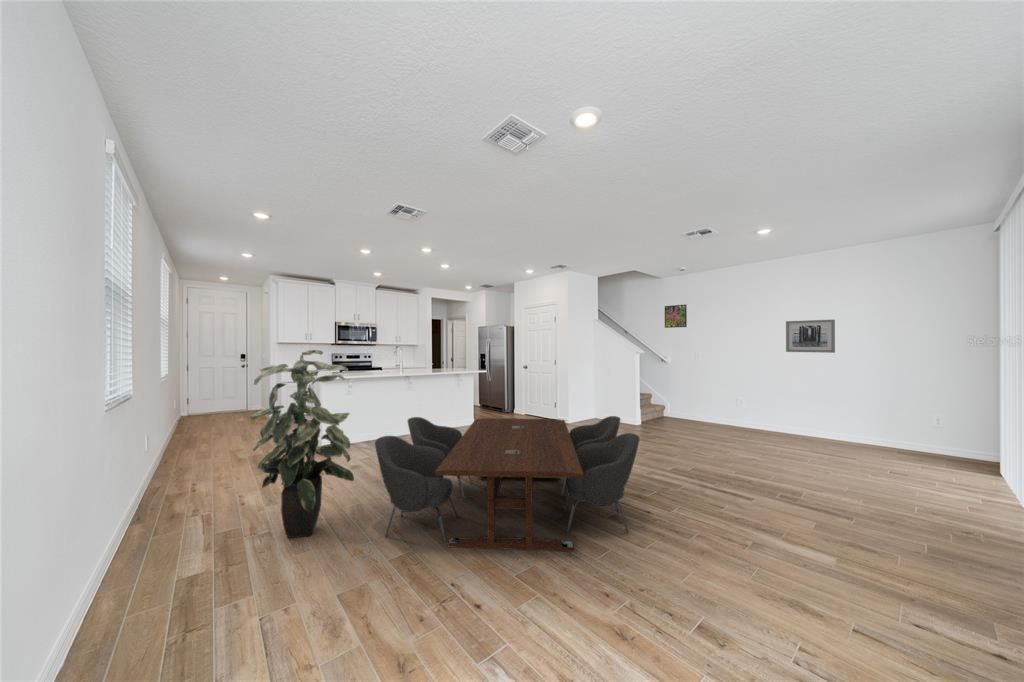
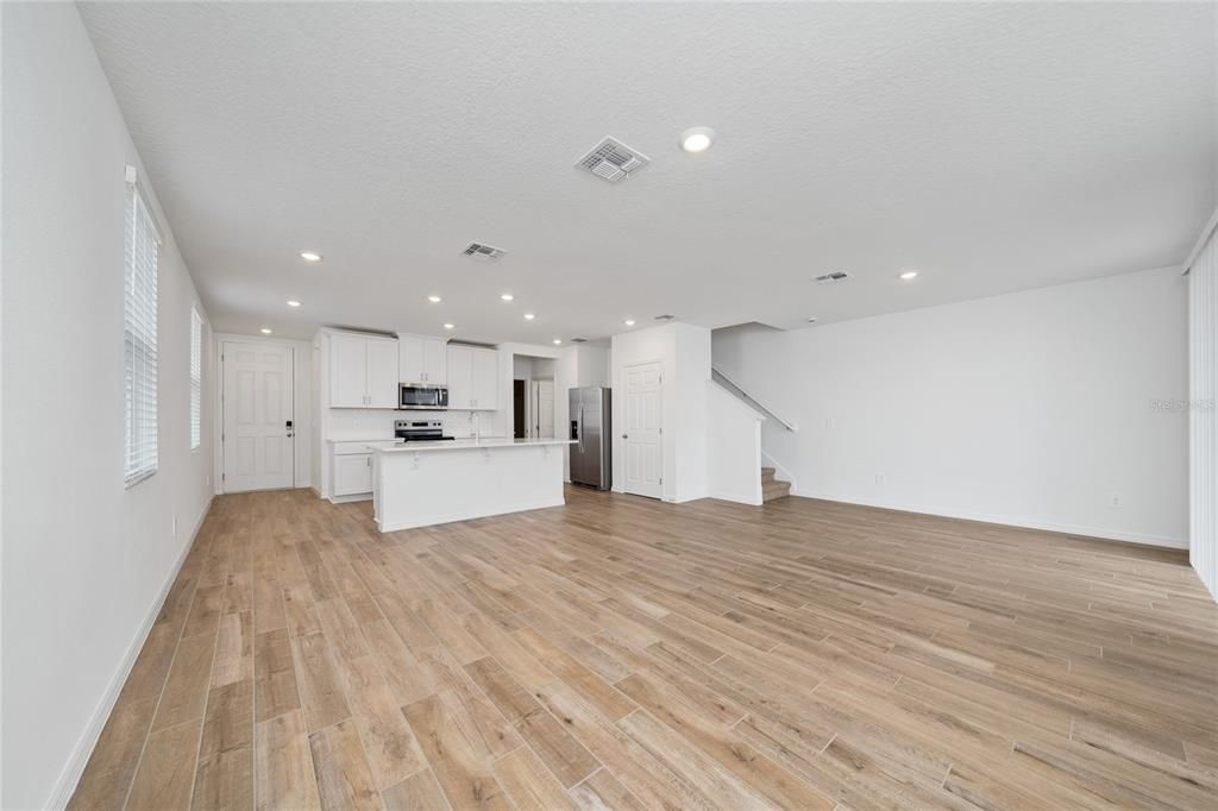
- indoor plant (306, 442)
- wall art (809, 336)
- dining table (512, 465)
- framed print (675, 316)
